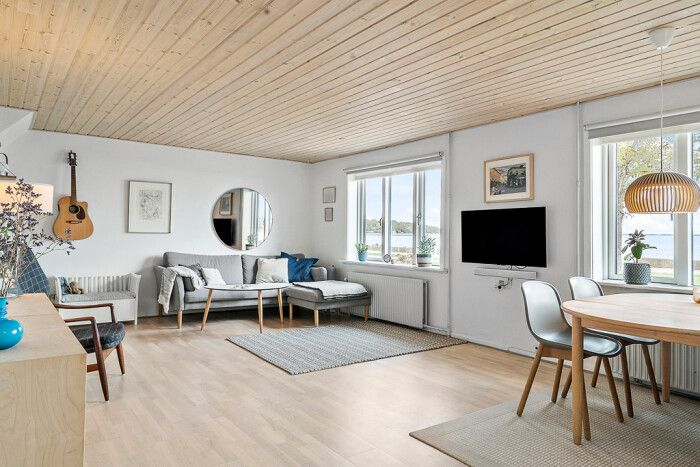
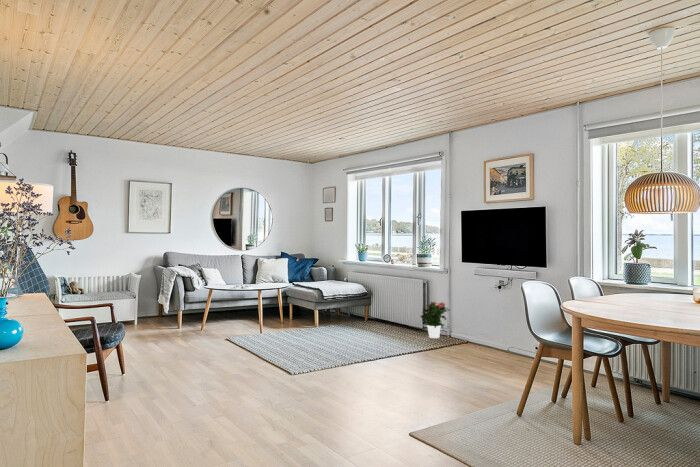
+ potted flower (435, 319)
